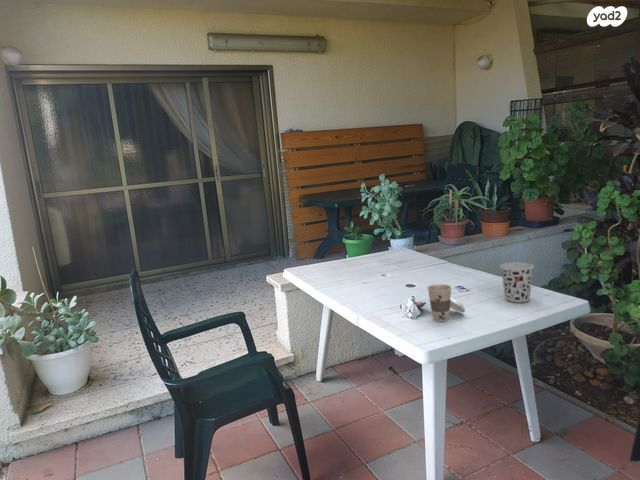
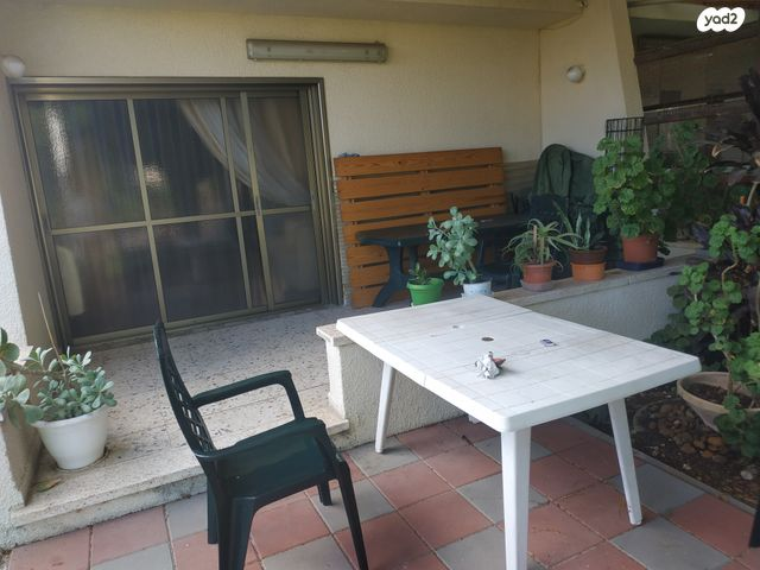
- cup (517, 282)
- cup (445, 301)
